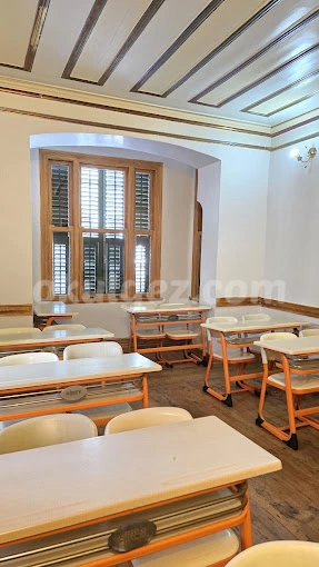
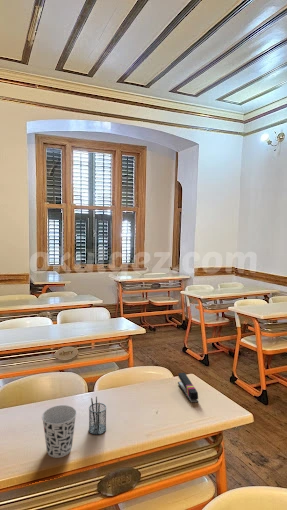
+ stapler (187, 386)
+ cup (59, 432)
+ pencil holder (97, 413)
